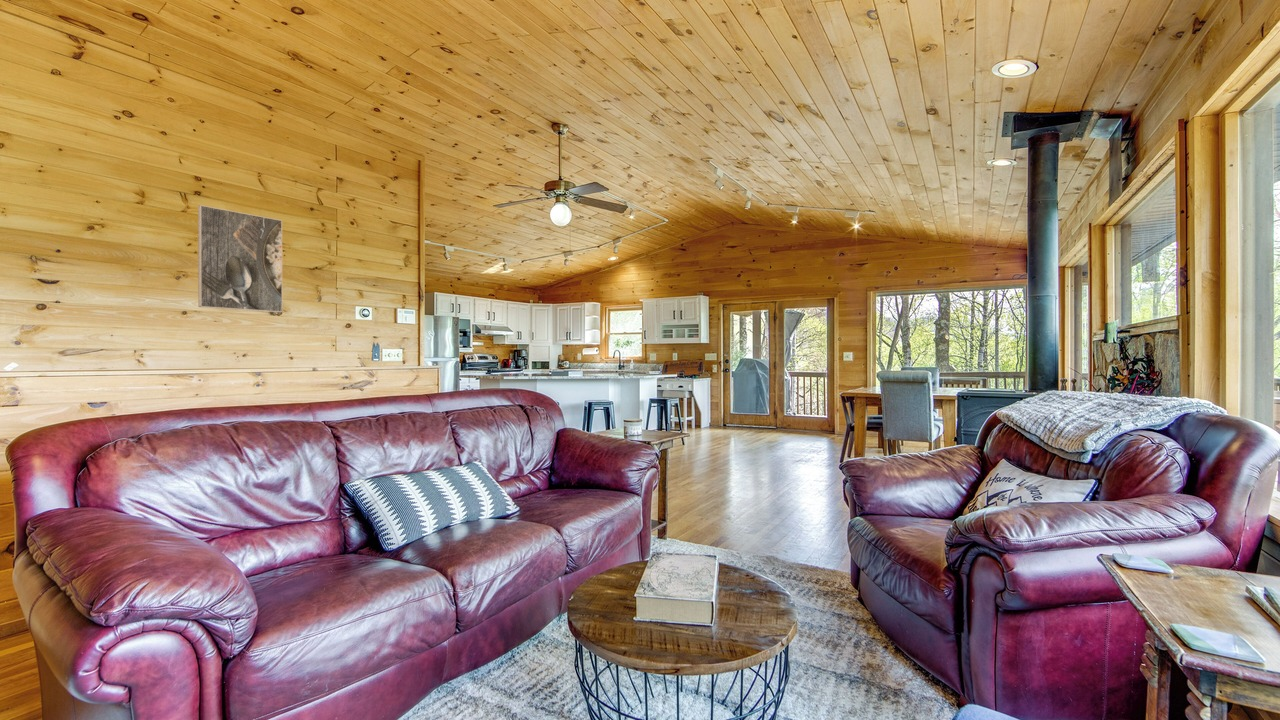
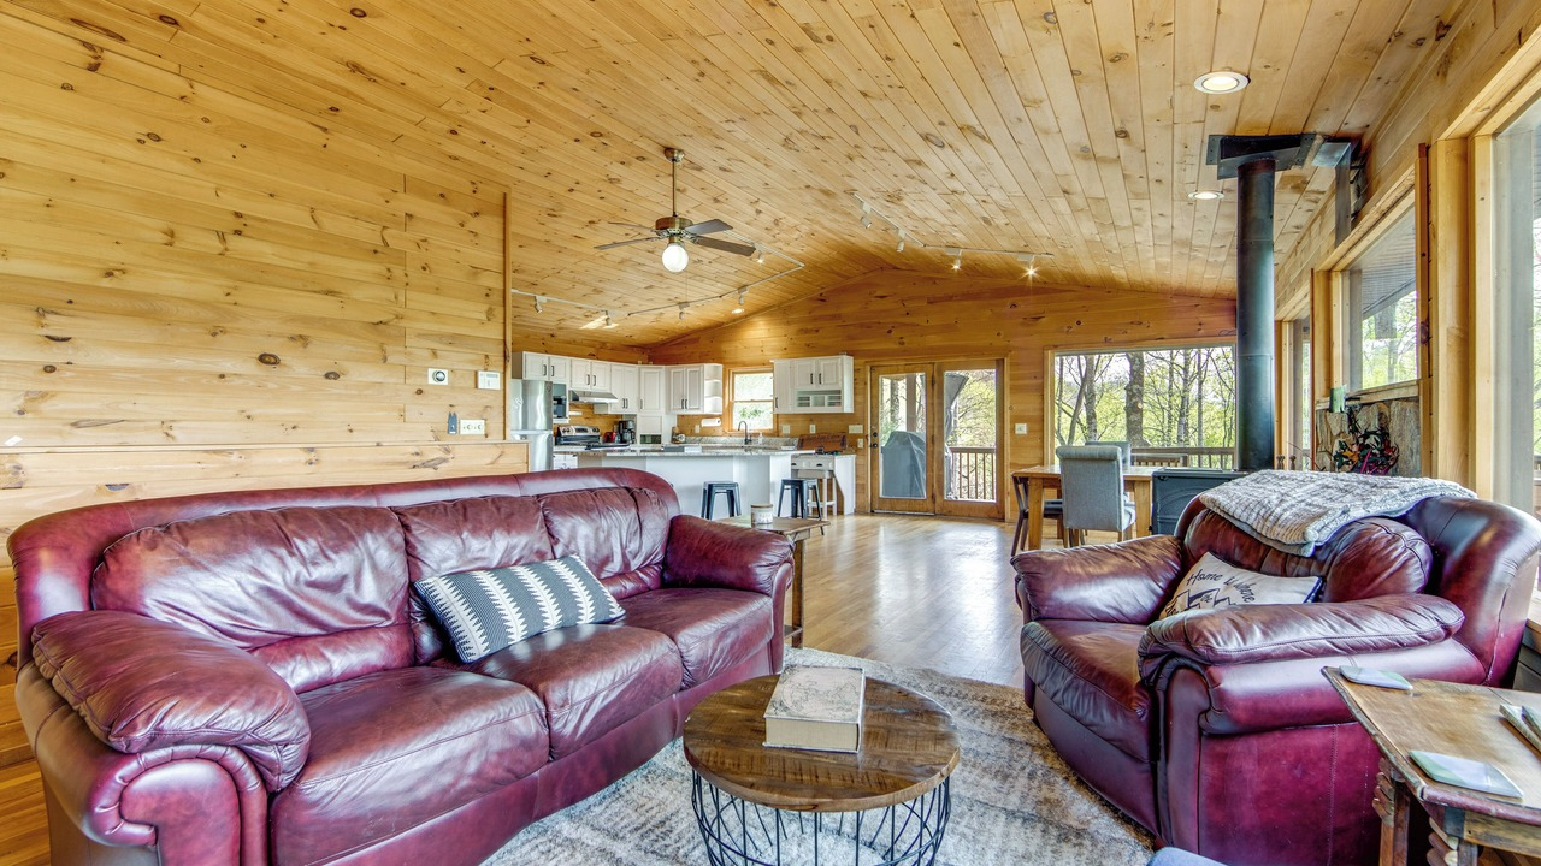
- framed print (242, 261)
